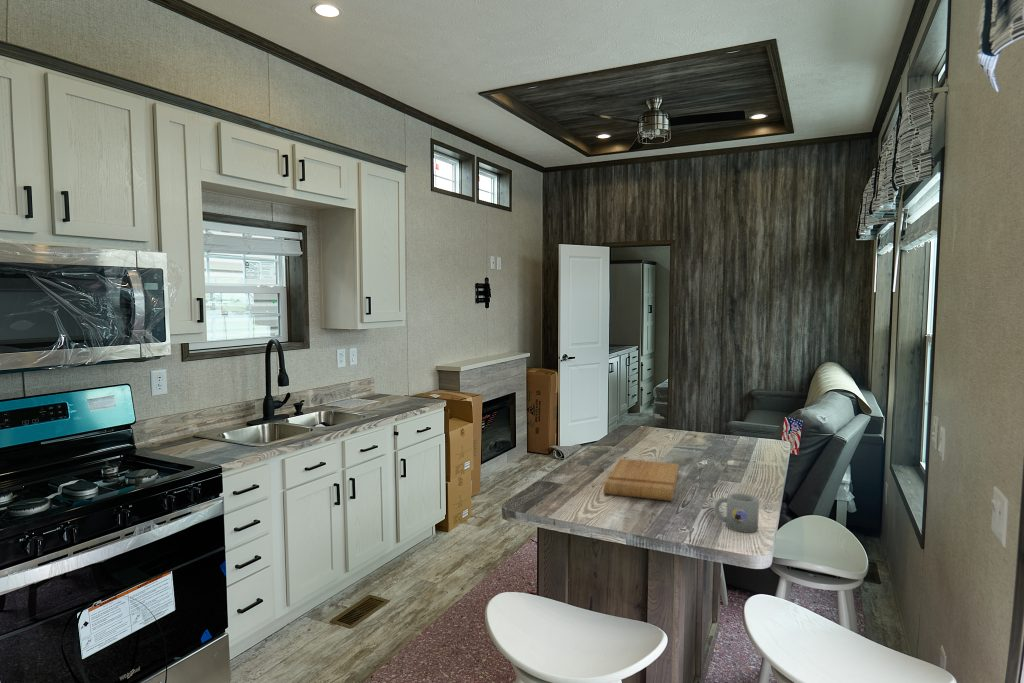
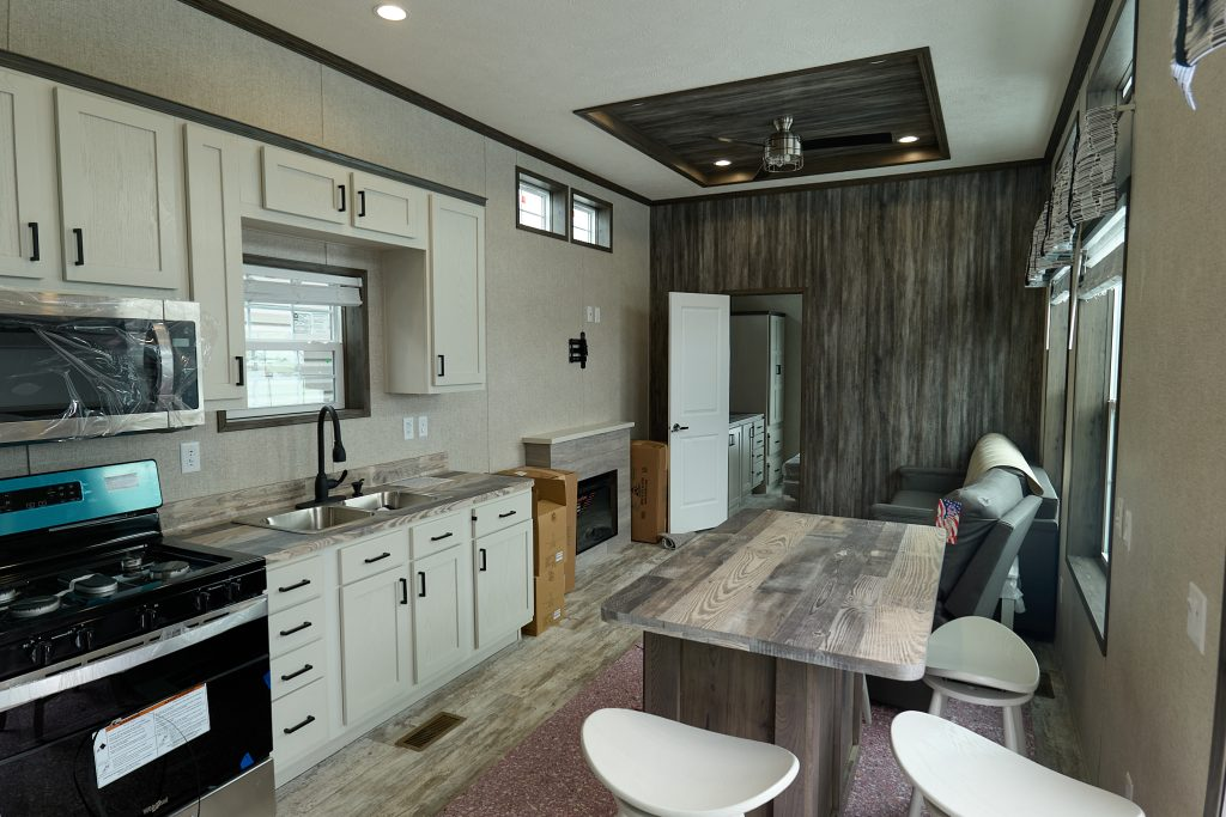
- cutting board (643, 478)
- mug (735, 510)
